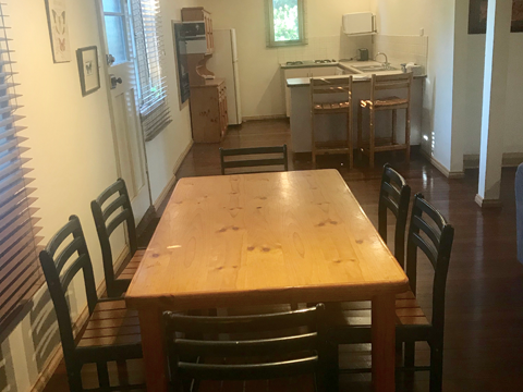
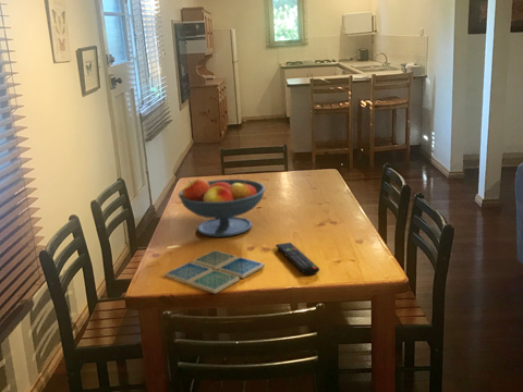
+ remote control (296, 257)
+ fruit bowl (222, 201)
+ drink coaster (215, 269)
